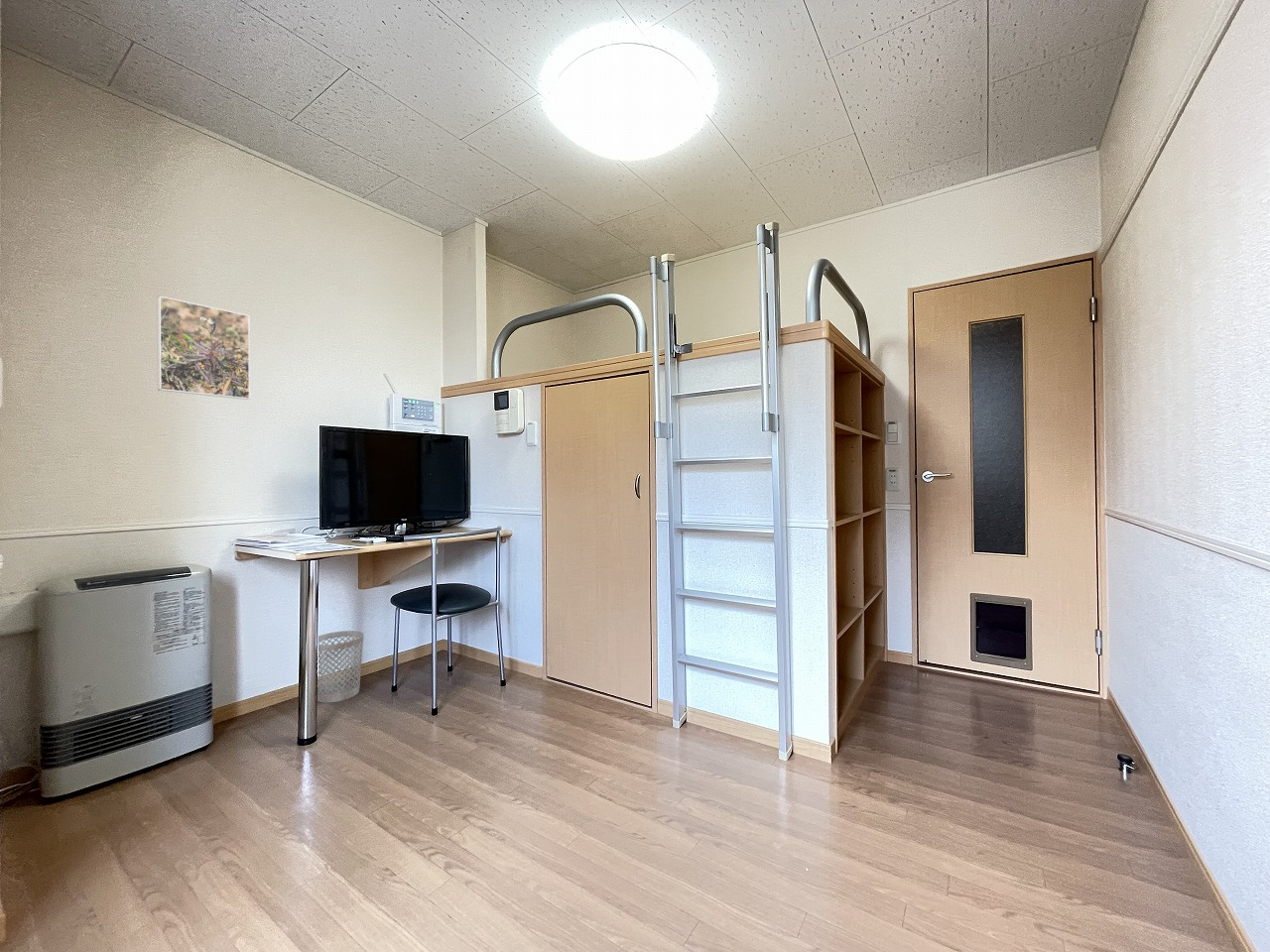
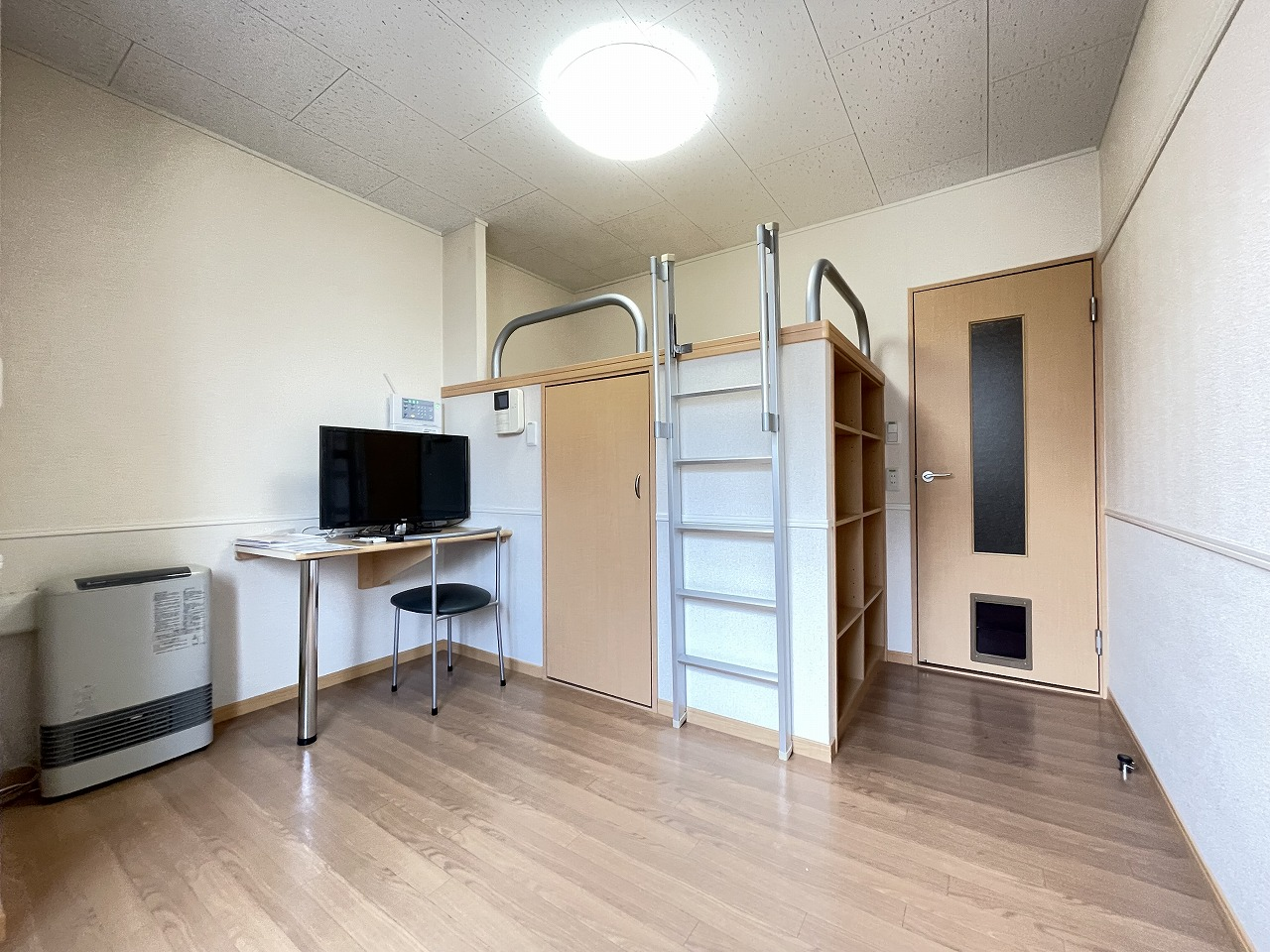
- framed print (205, 350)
- wastebasket (337, 665)
